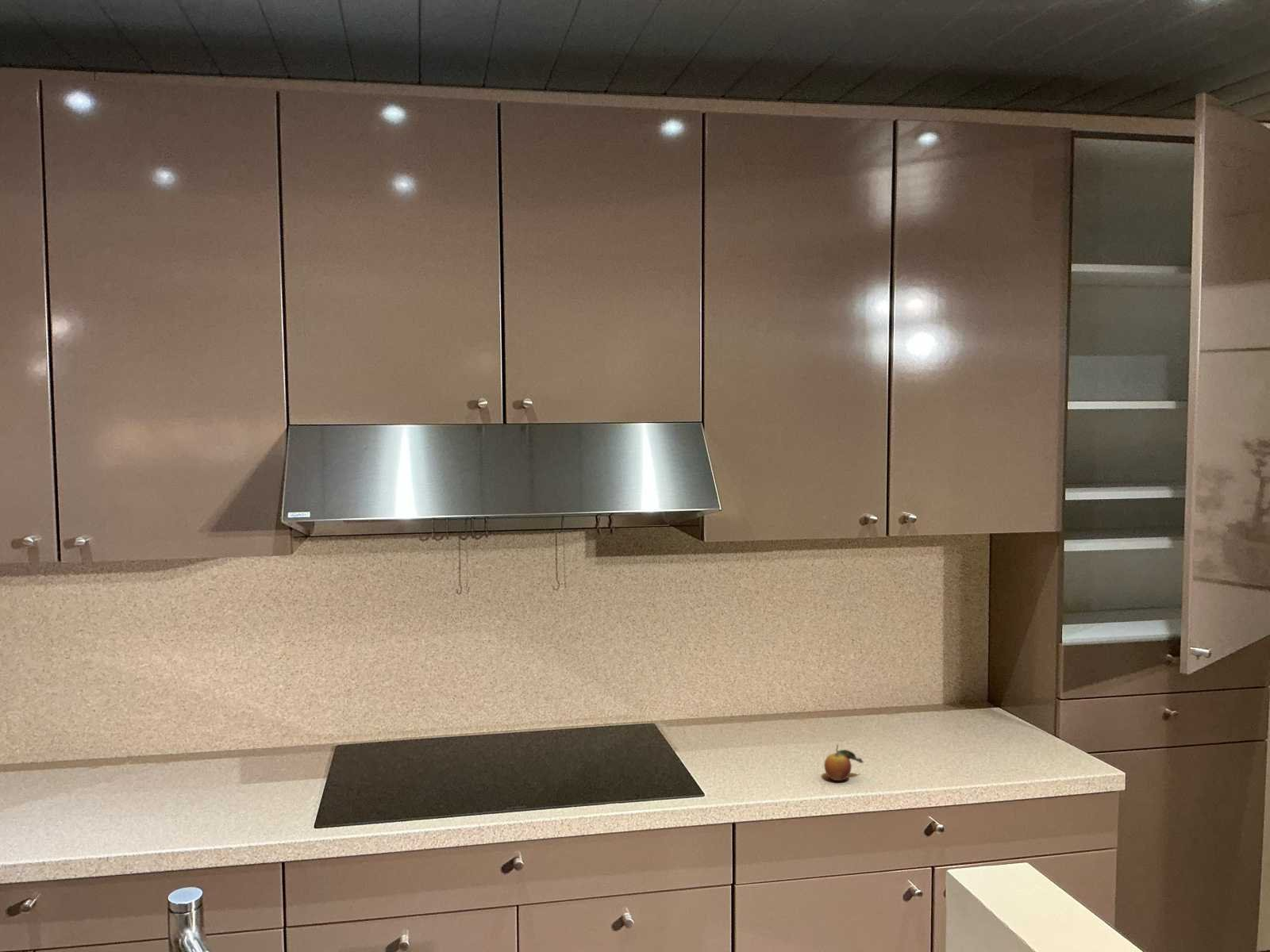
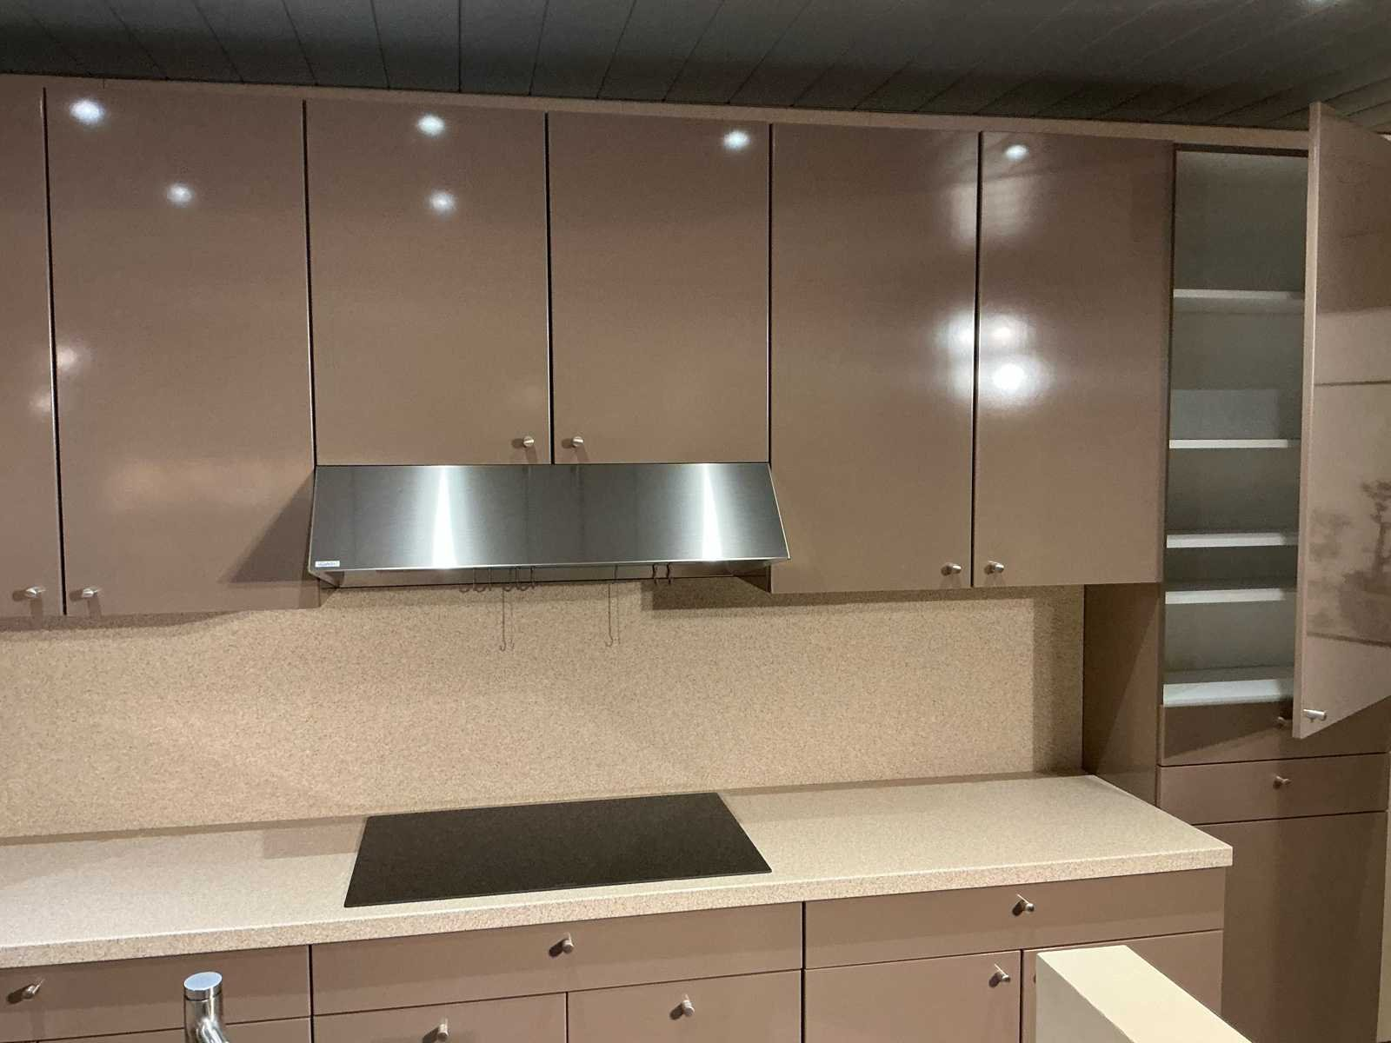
- fruit (845, 761)
